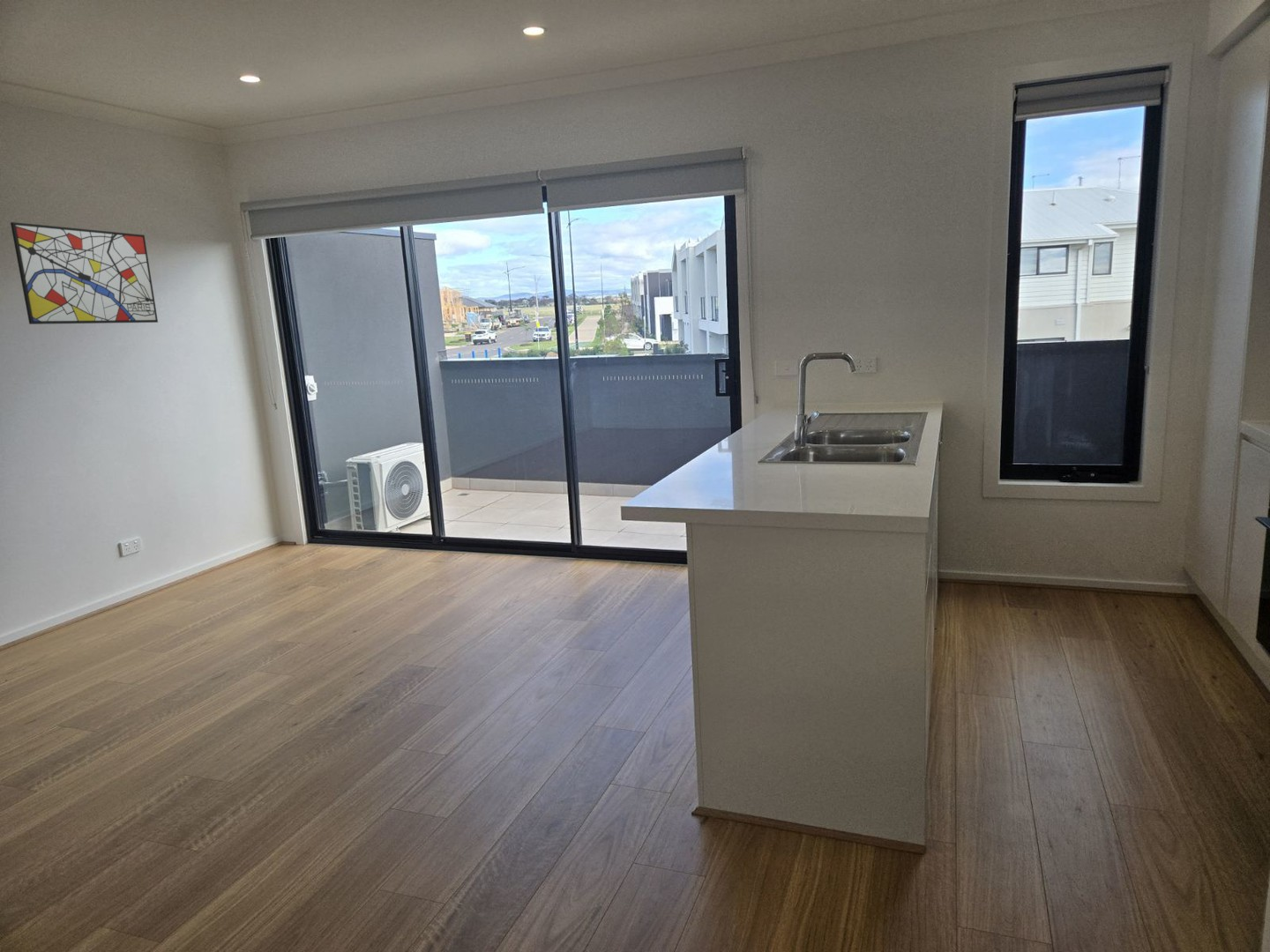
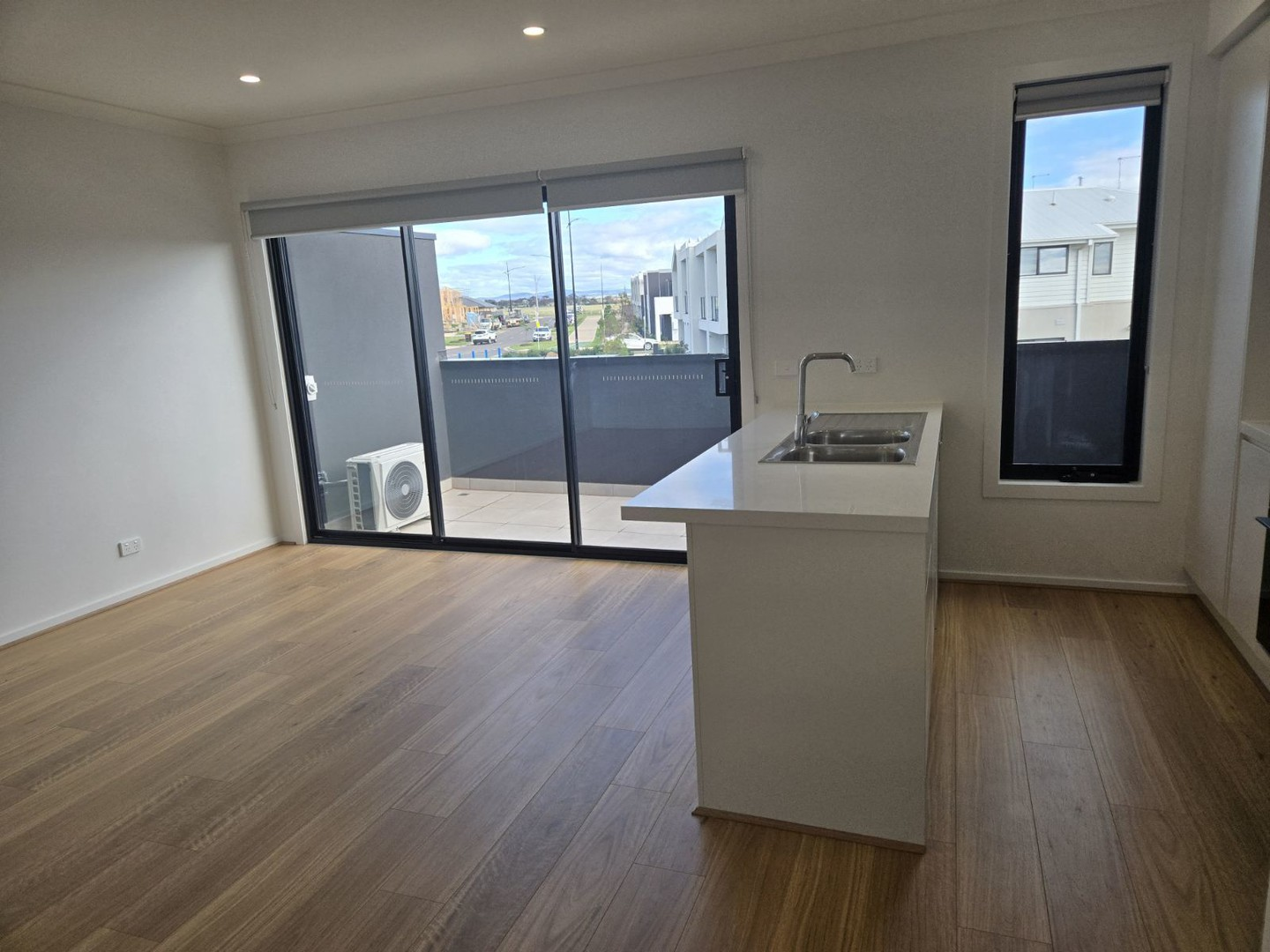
- wall art (90, 276)
